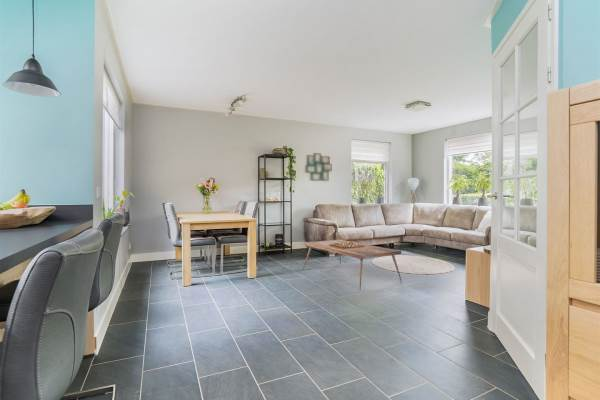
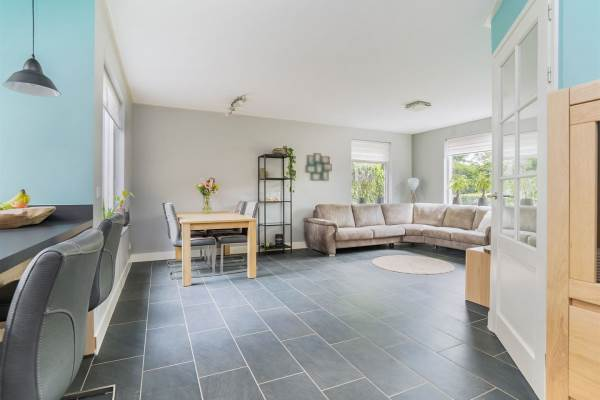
- coffee table (348, 255)
